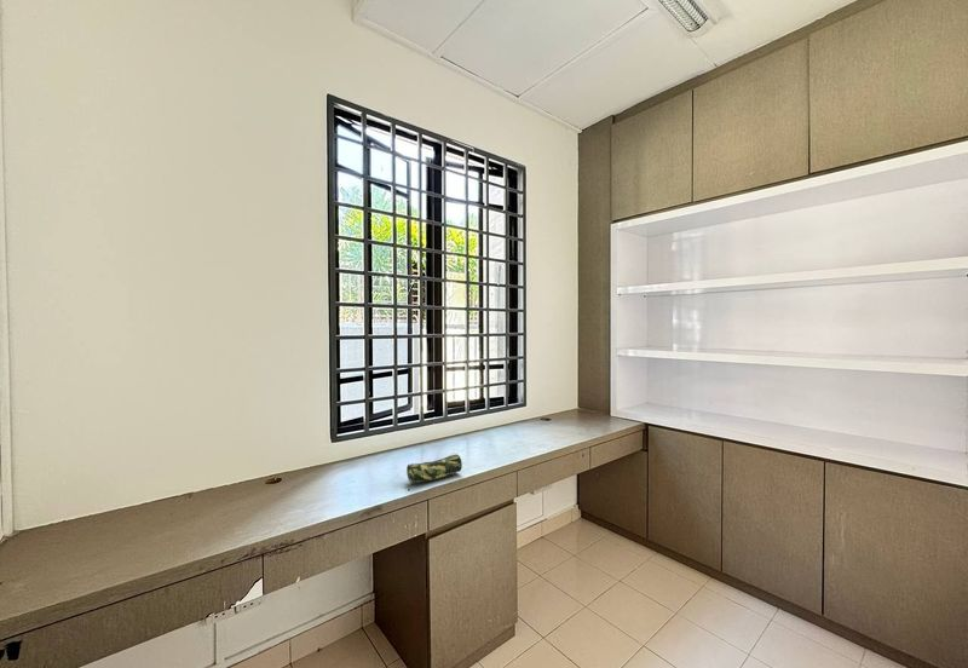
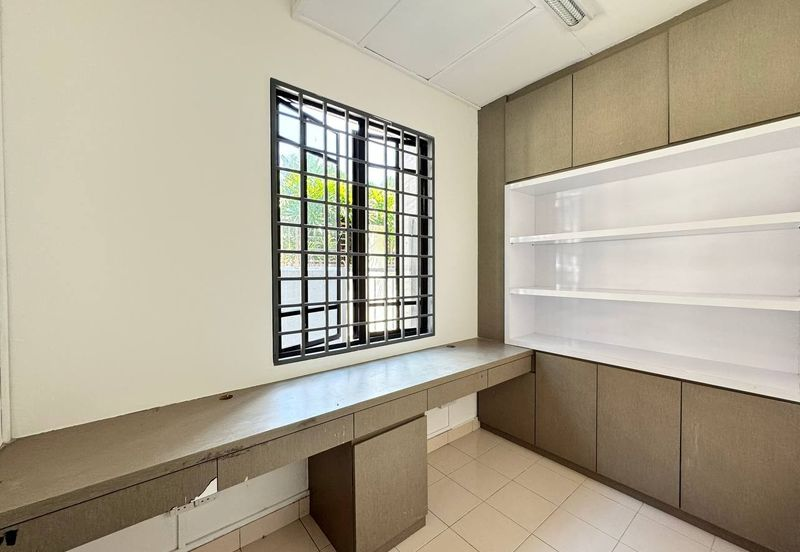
- pencil case (433, 468)
